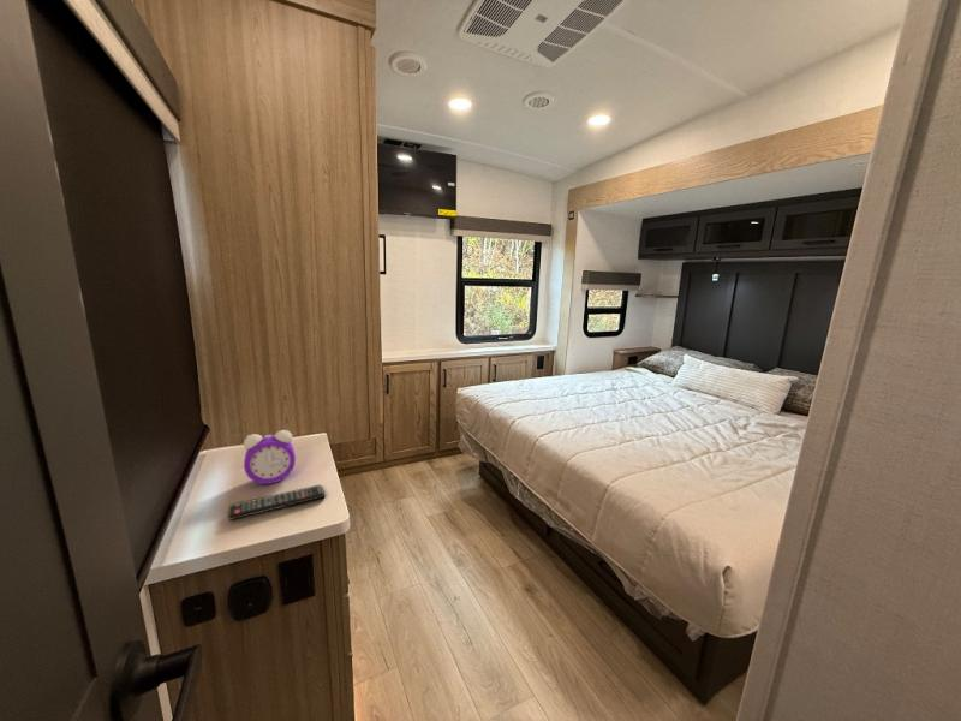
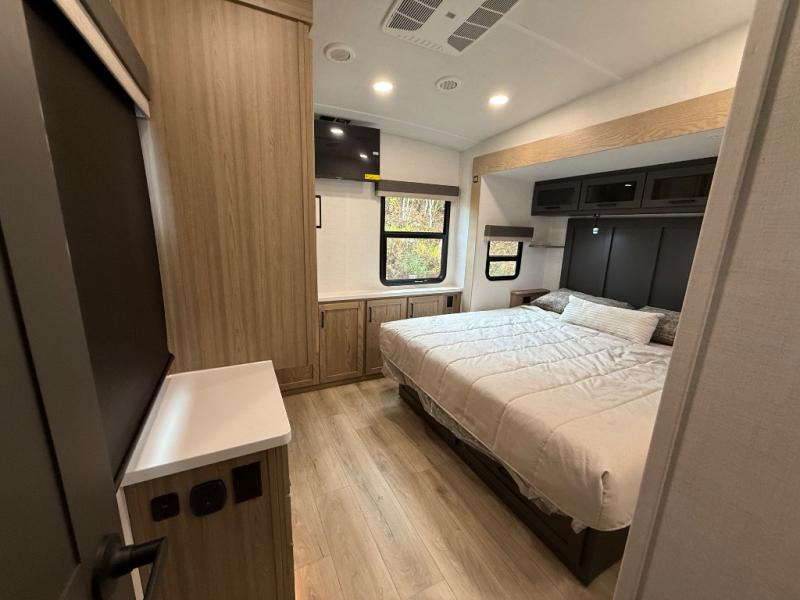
- alarm clock (269, 455)
- remote control (279, 501)
